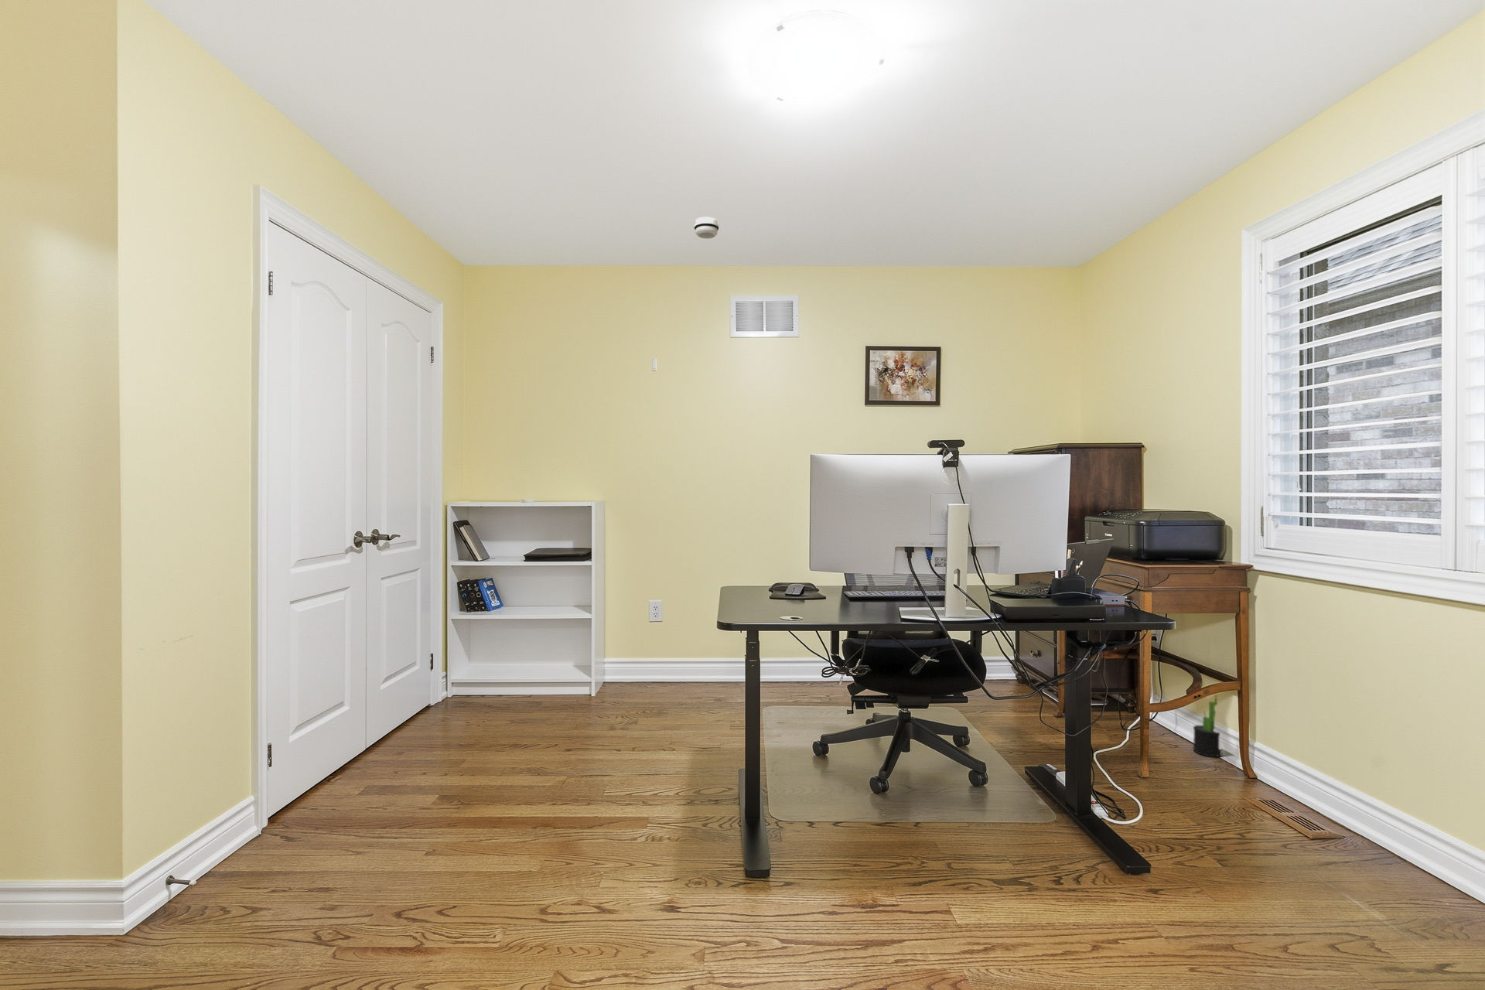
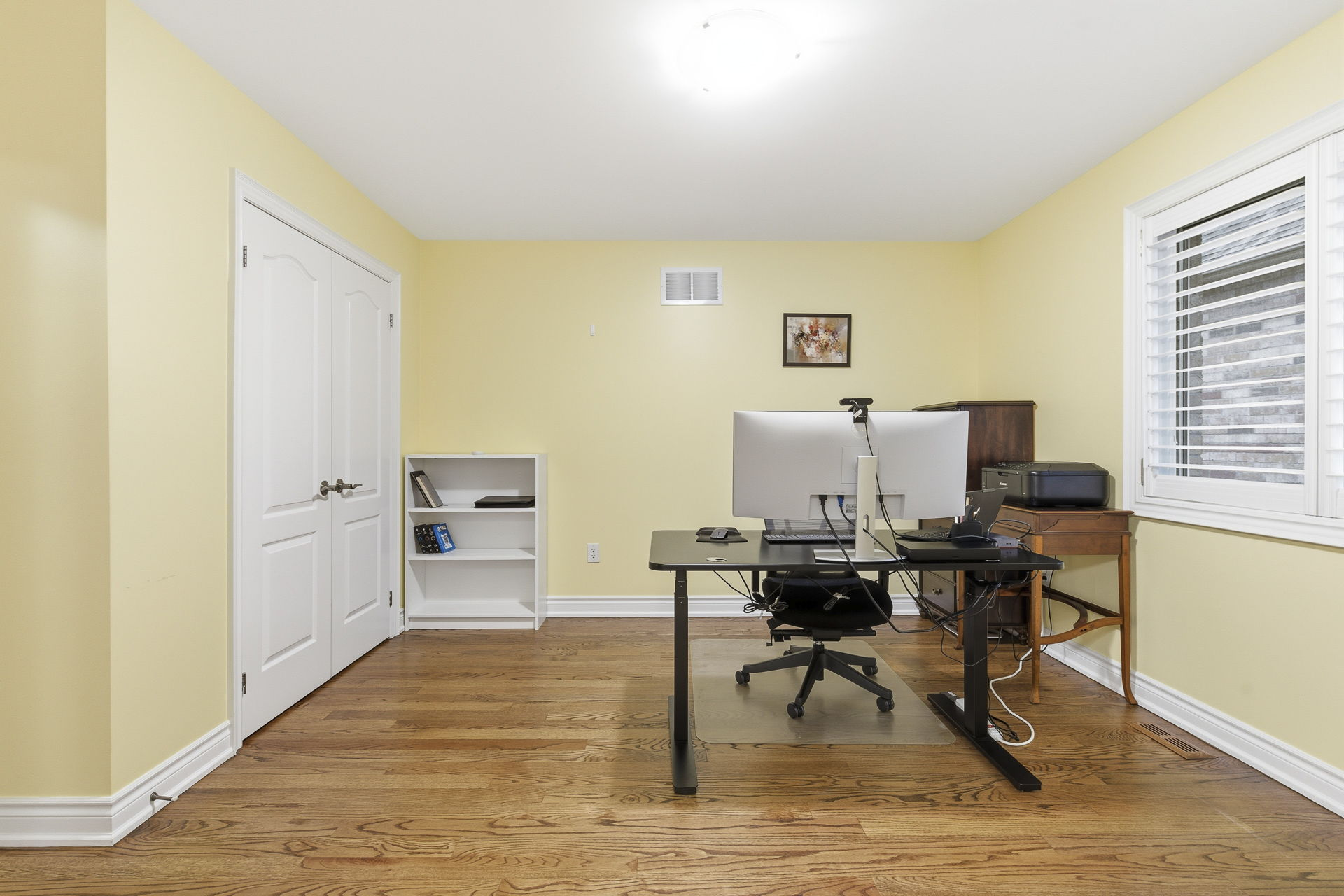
- decorative plant (1208, 718)
- smoke detector (706, 228)
